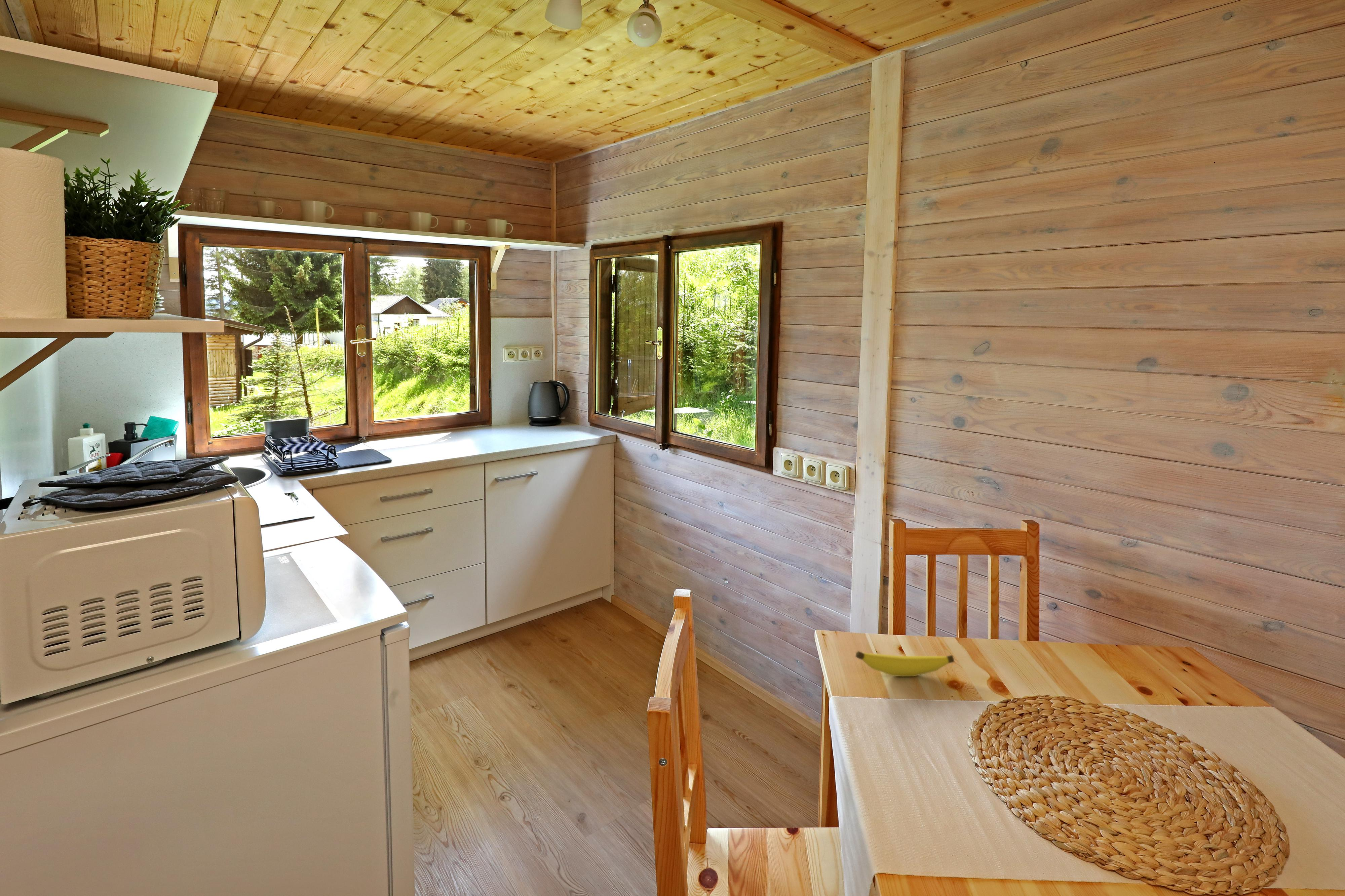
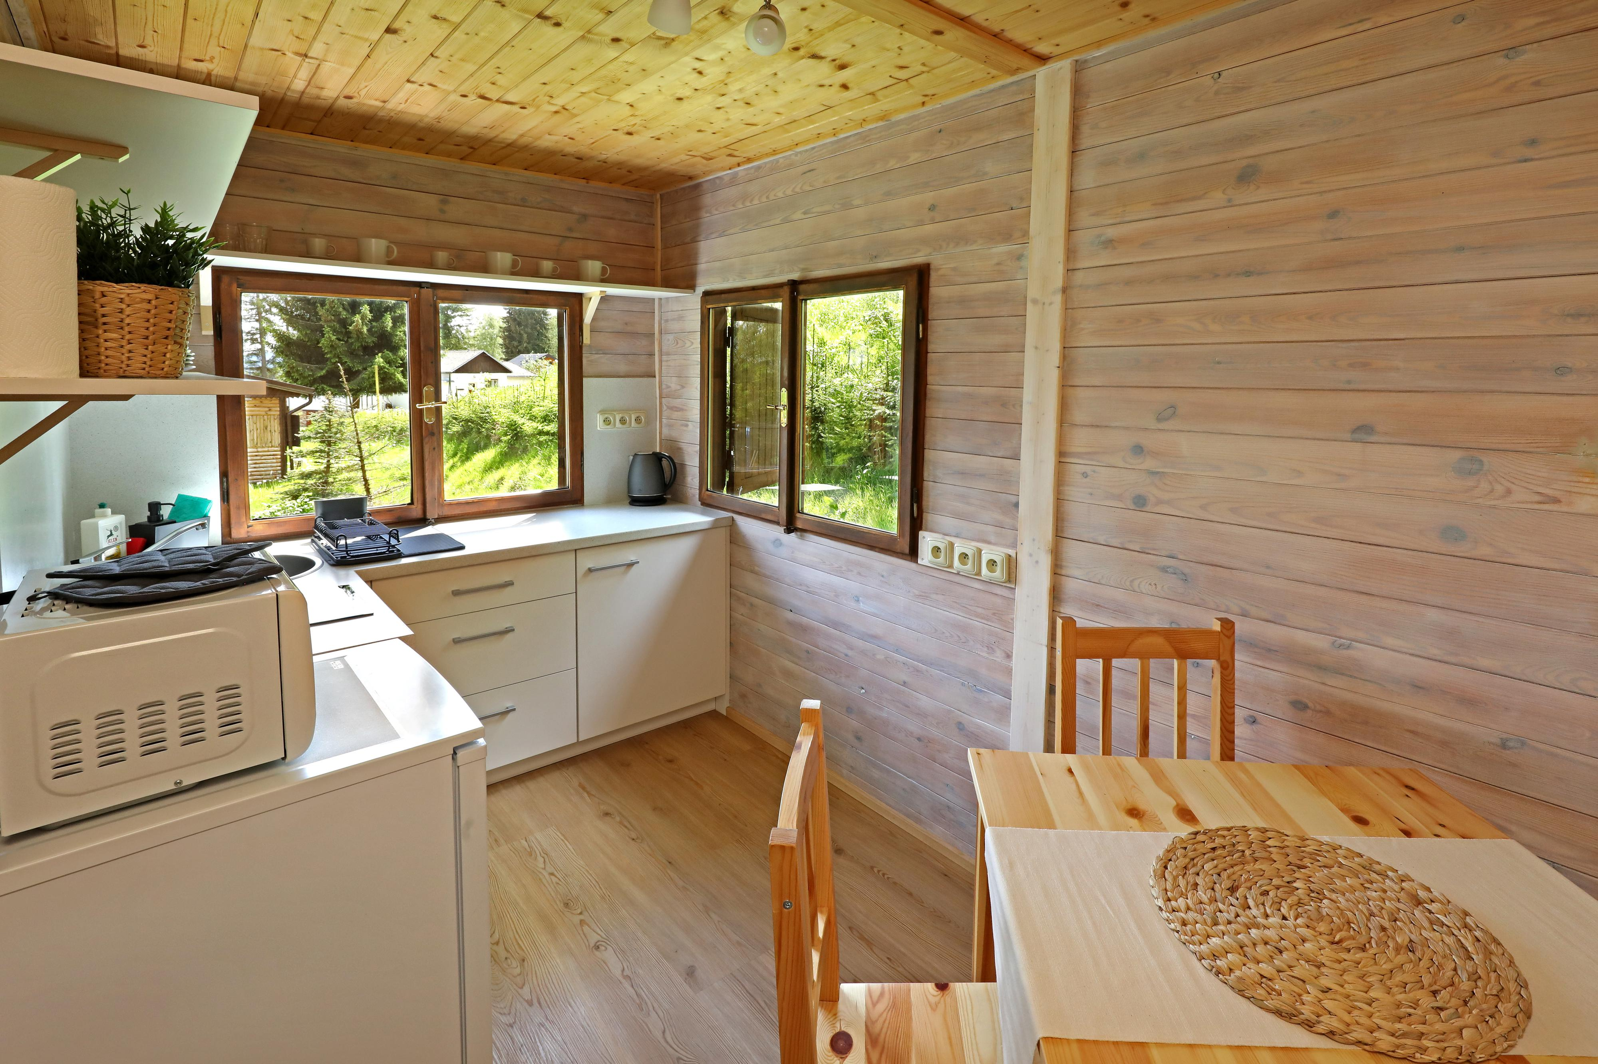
- banana (902, 661)
